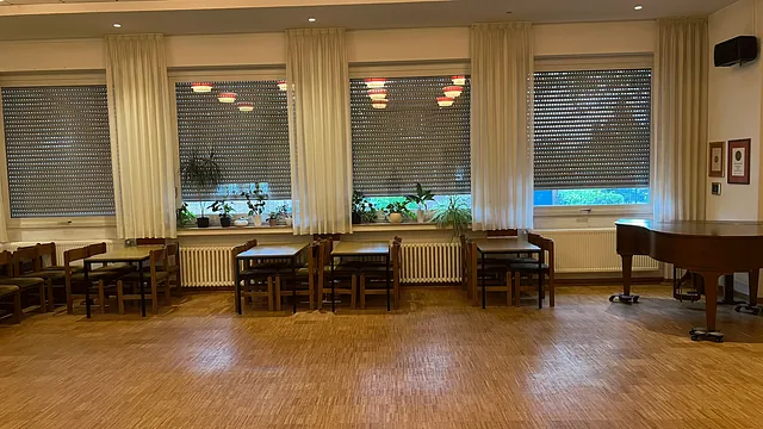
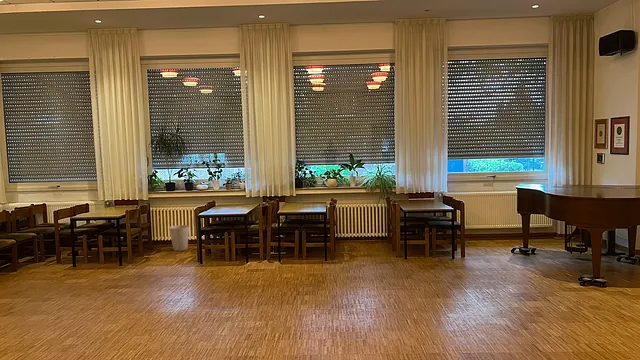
+ trash can (179, 238)
